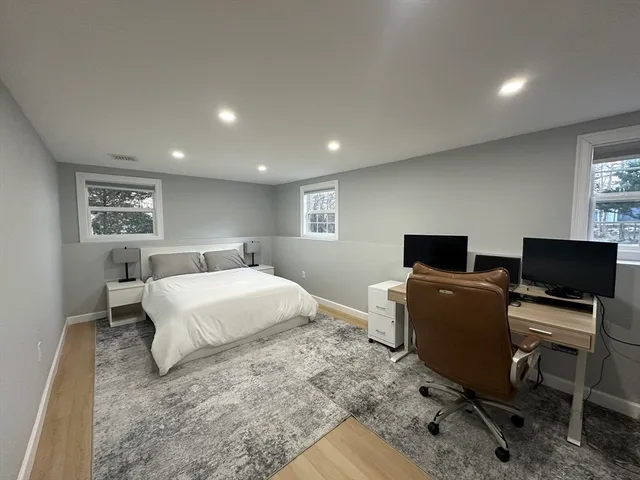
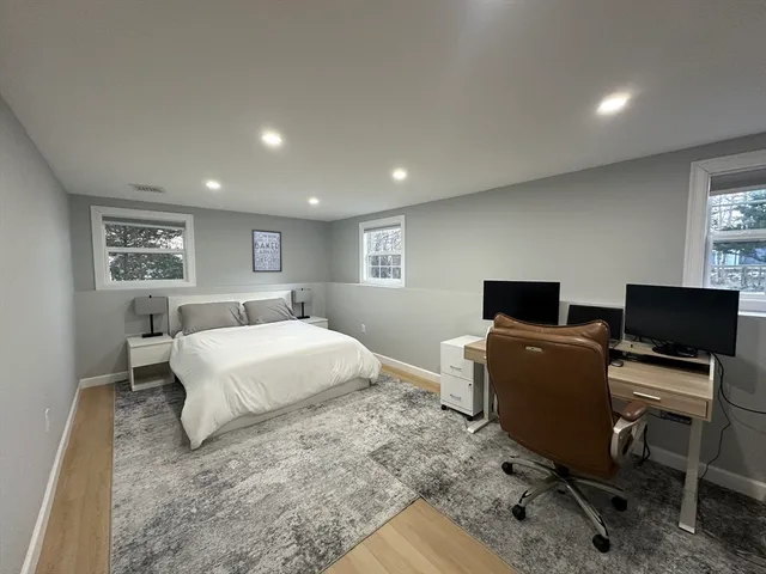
+ wall art (267, 251)
